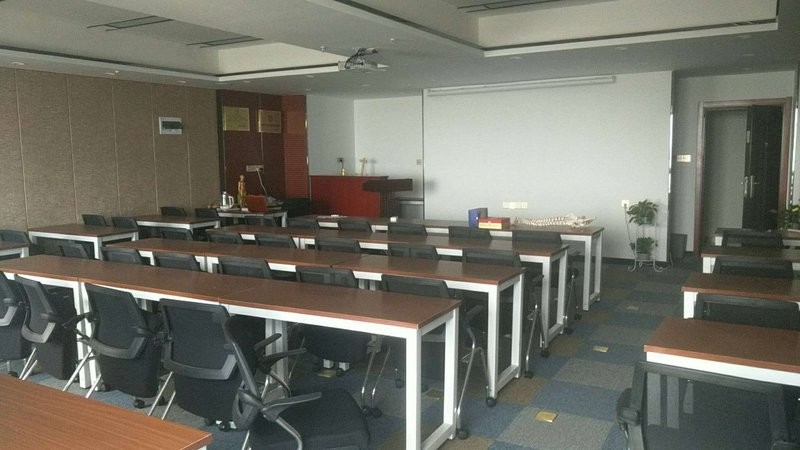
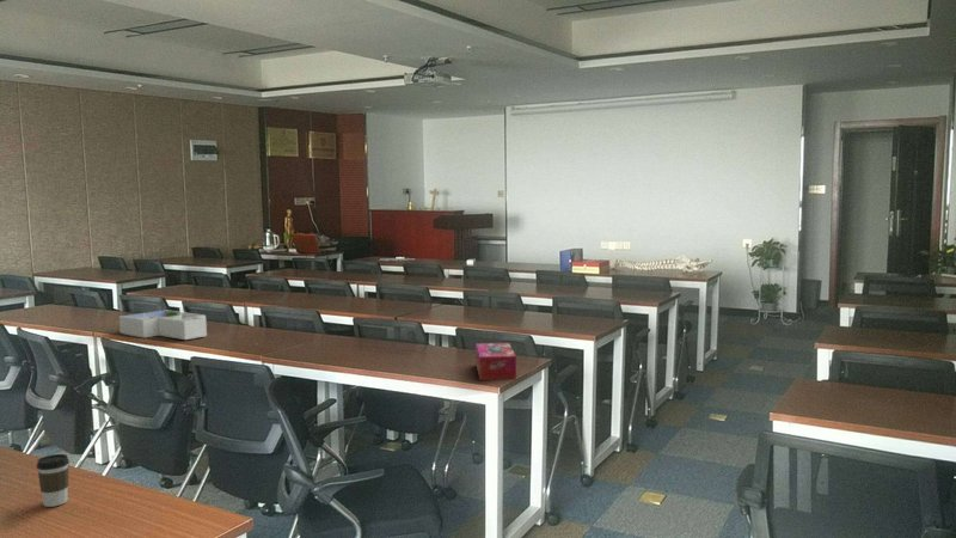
+ tissue box (495, 360)
+ coffee cup (54, 479)
+ desk organizer (167, 324)
